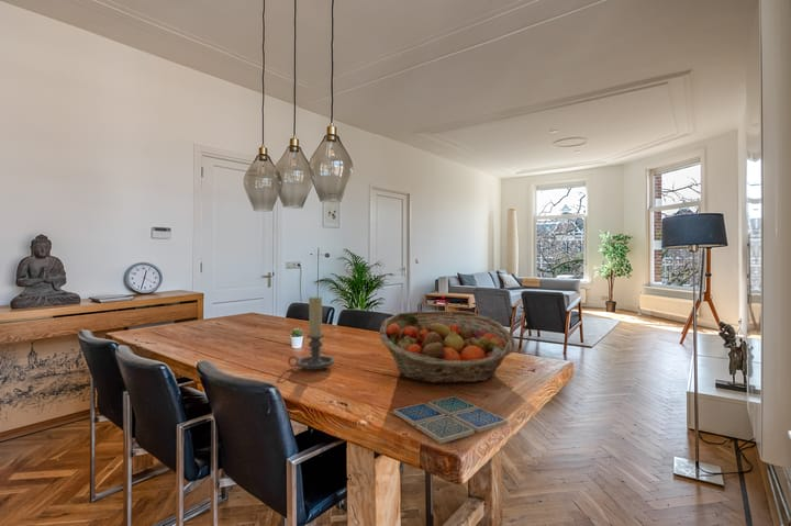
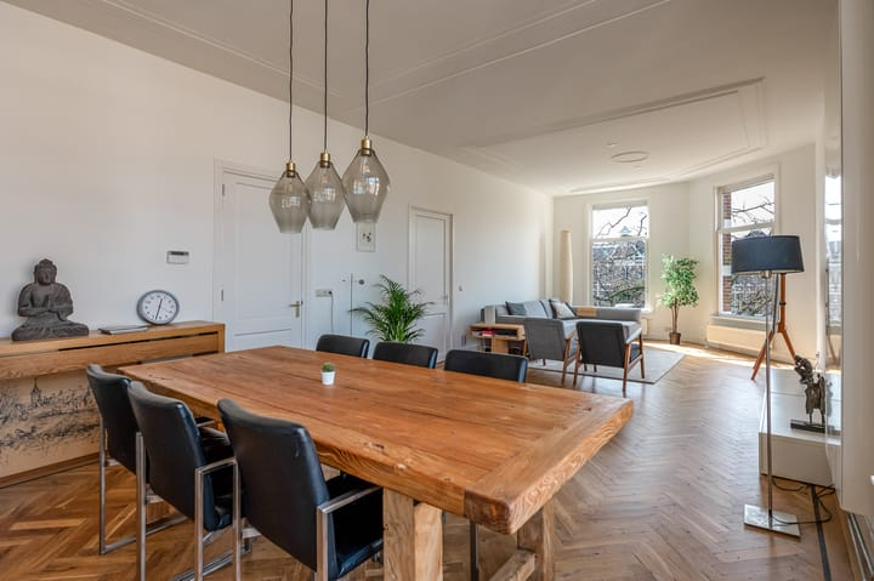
- candle holder (311, 331)
- fruit basket (445, 343)
- drink coaster (448, 416)
